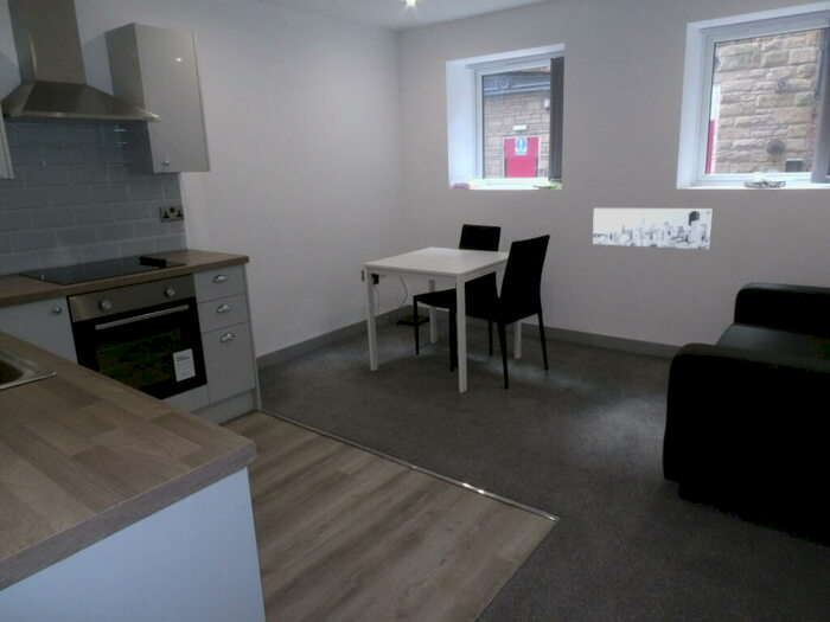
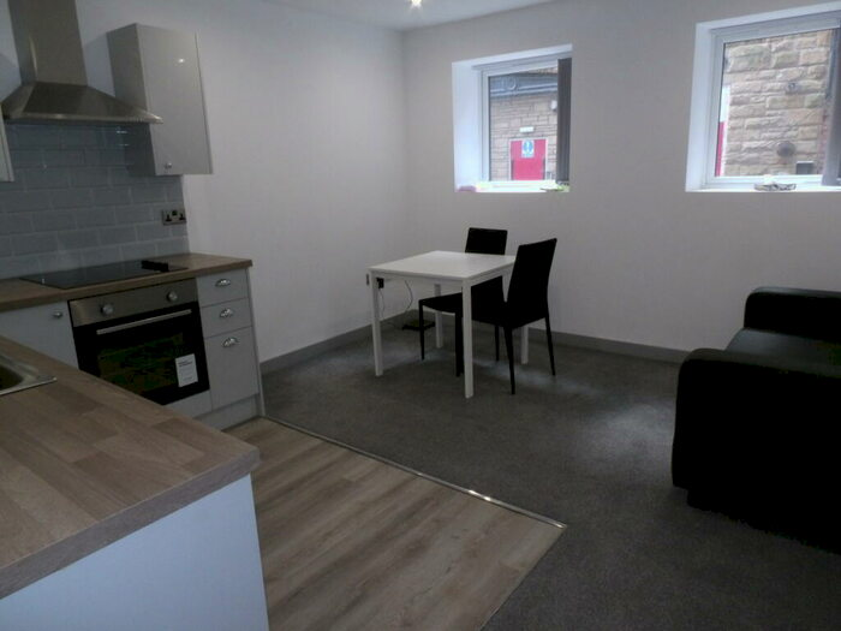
- wall art (649, 227)
